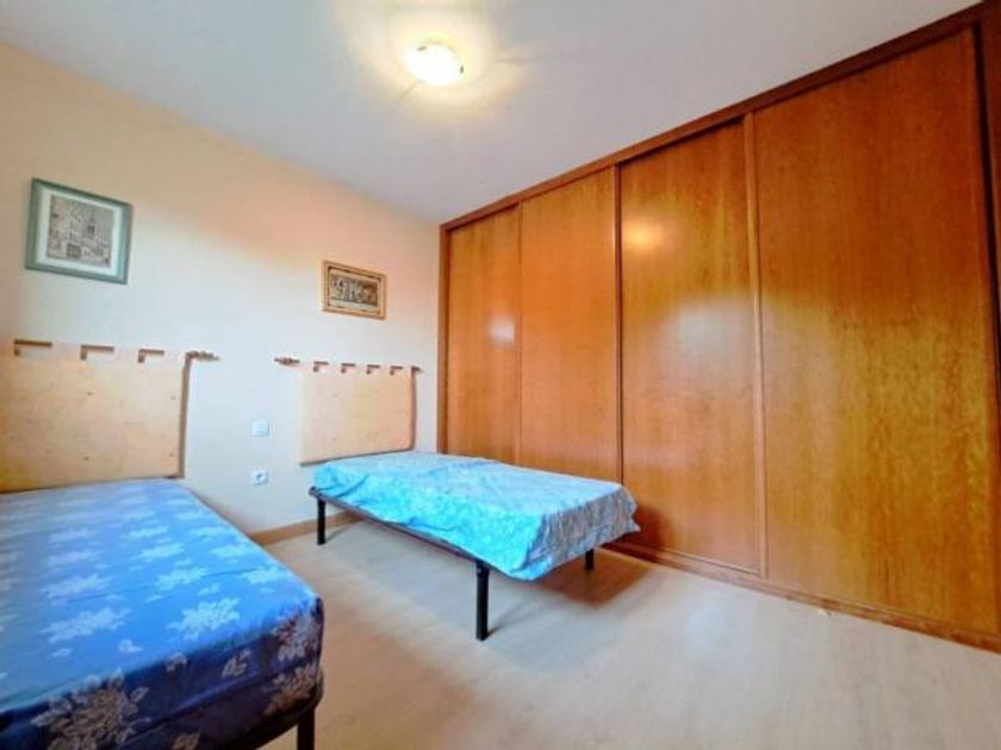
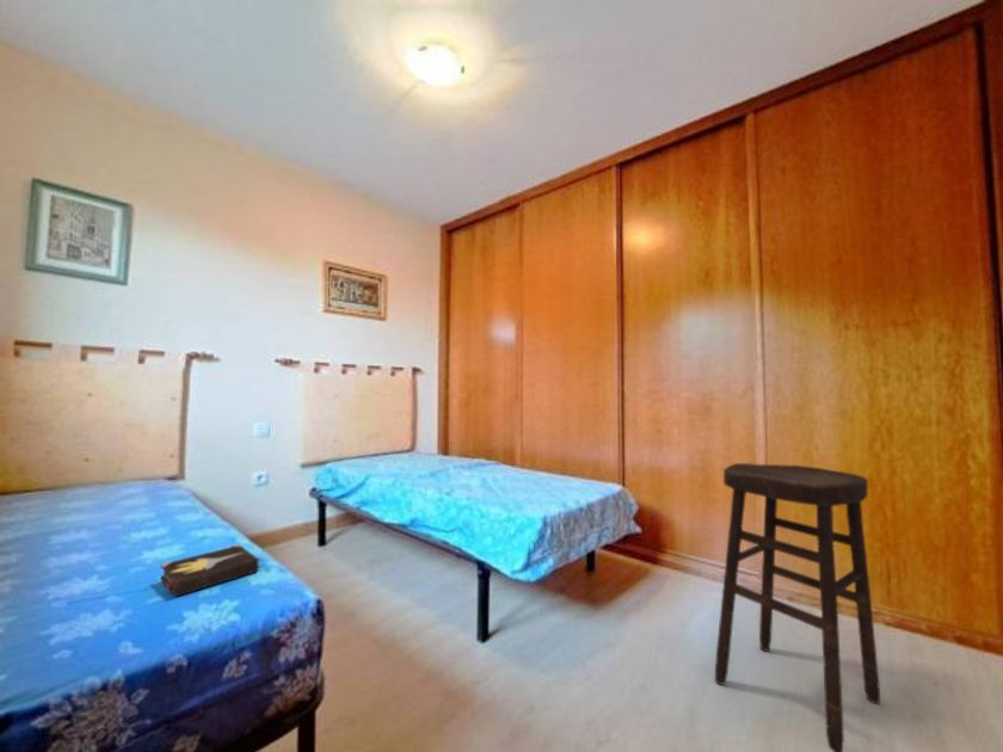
+ hardback book (210, 567)
+ stool (792, 579)
